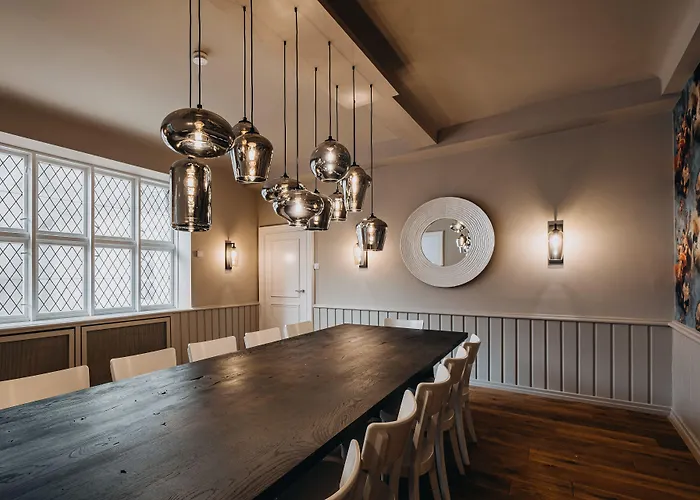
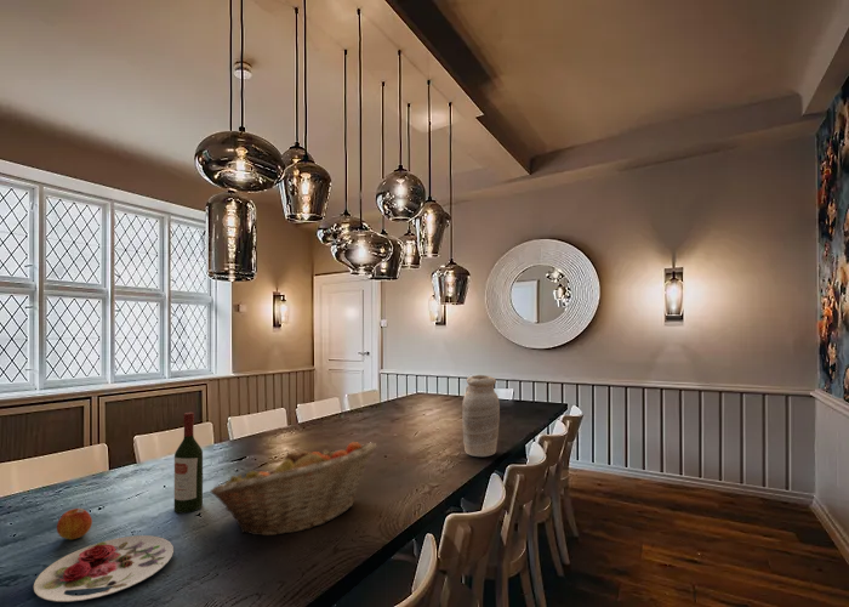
+ plate (108, 563)
+ wine bottle (188, 460)
+ apple (74, 523)
+ fruit basket (300, 478)
+ vase (480, 415)
